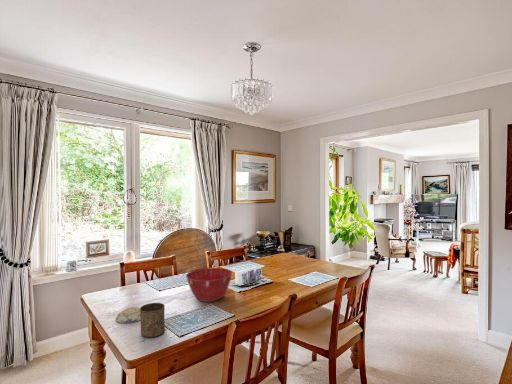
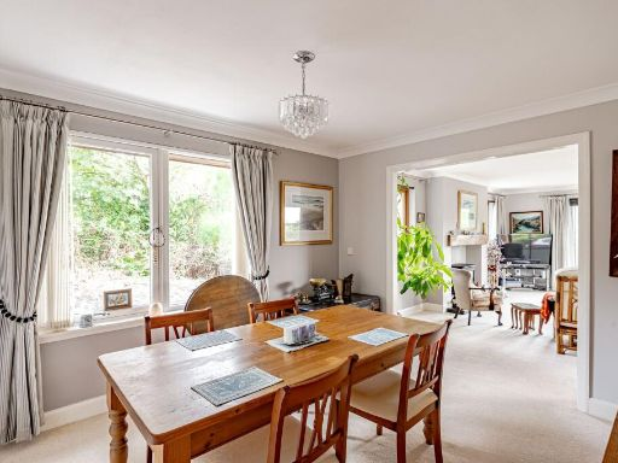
- mixing bowl (209, 285)
- cup (152, 319)
- decorative bowl (131, 313)
